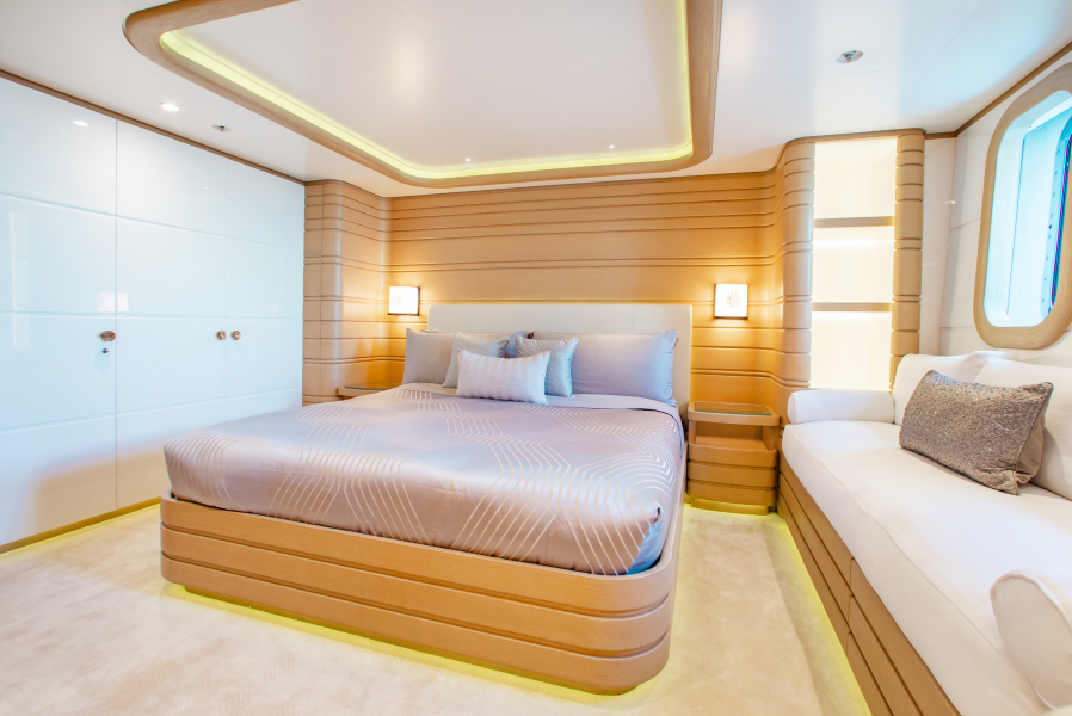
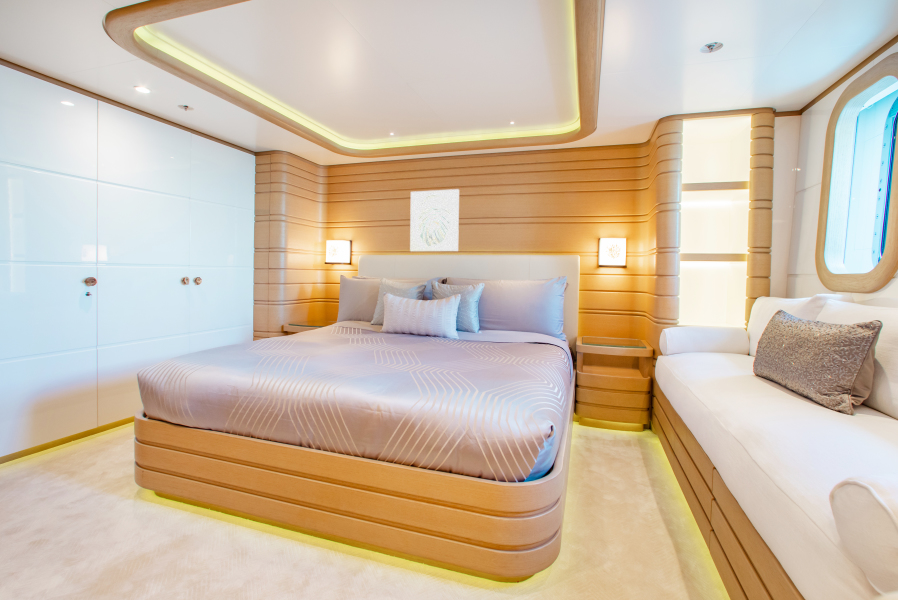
+ wall art (434, 221)
